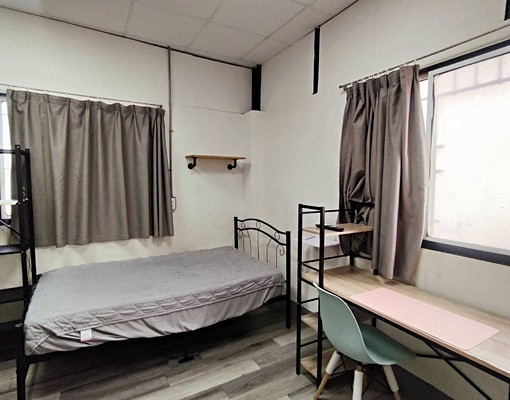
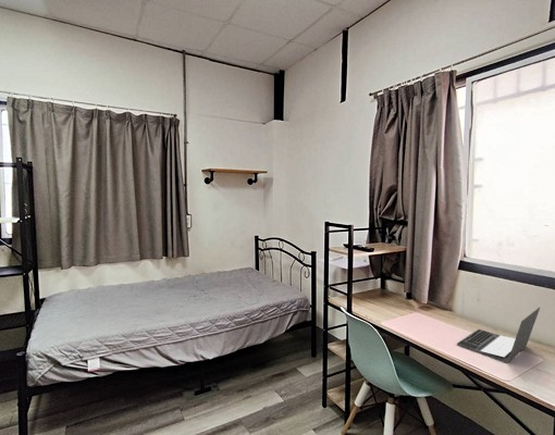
+ laptop (495, 334)
